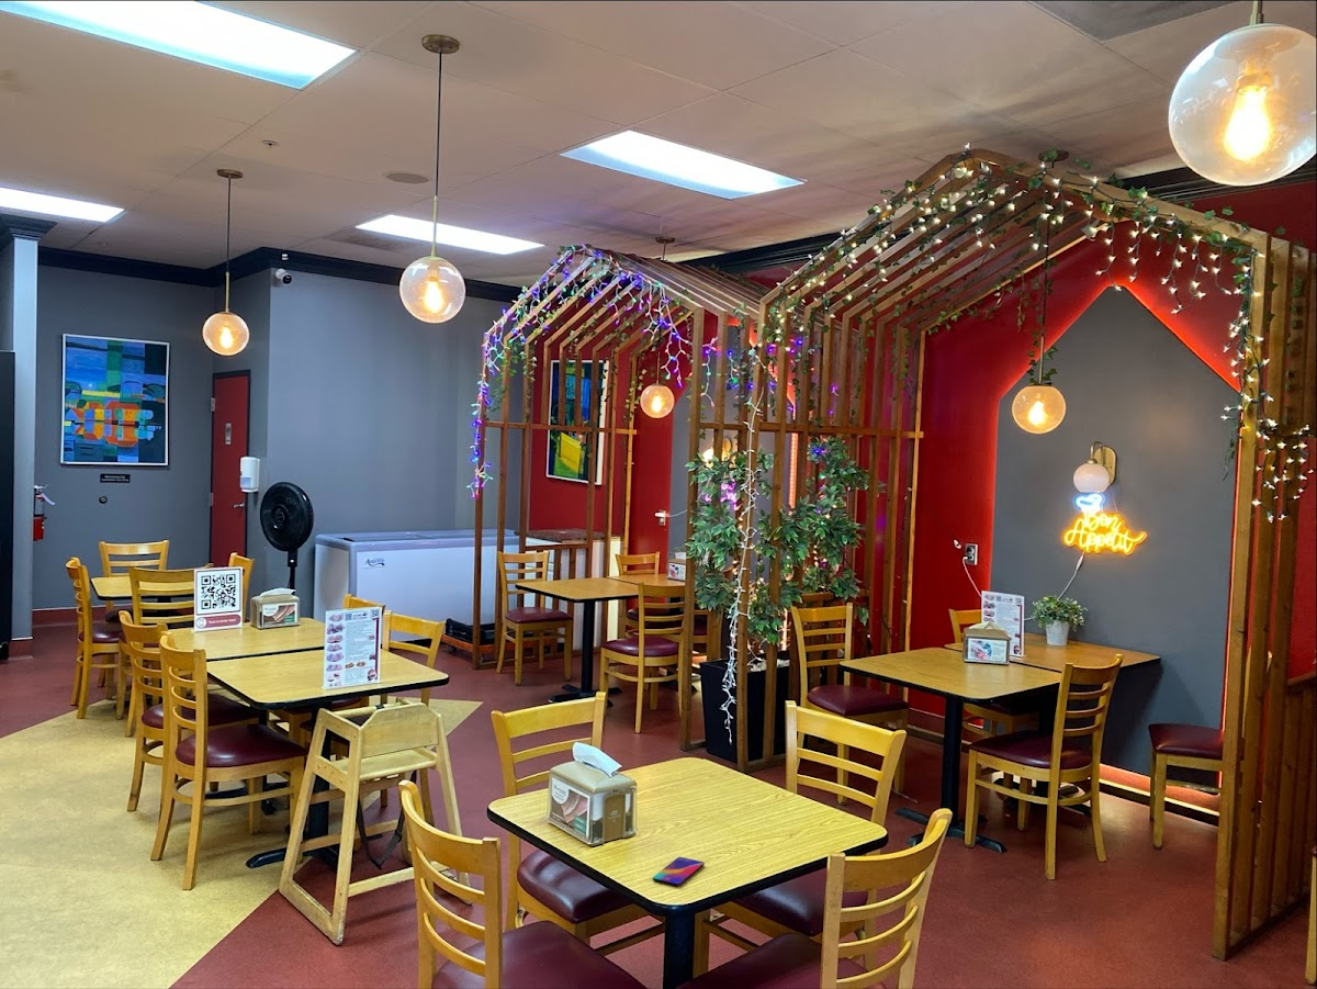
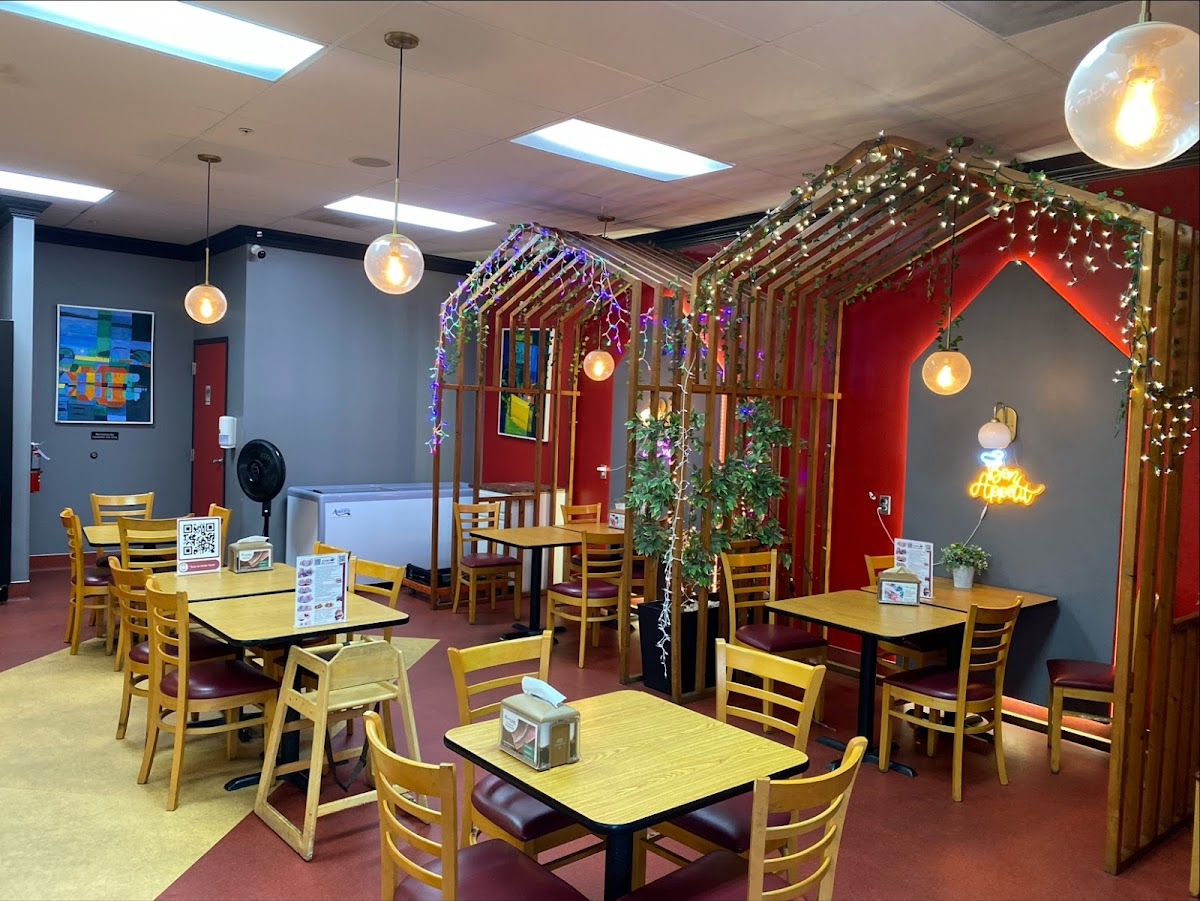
- smartphone (678, 870)
